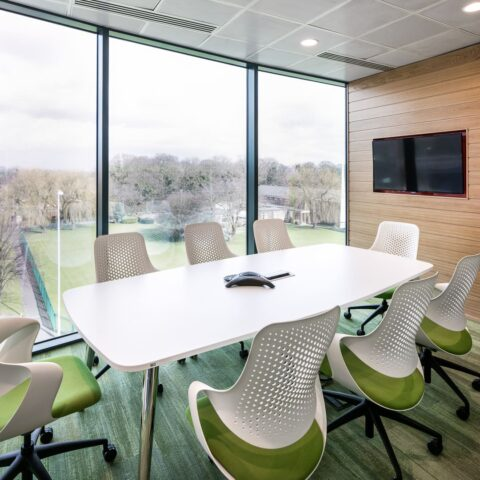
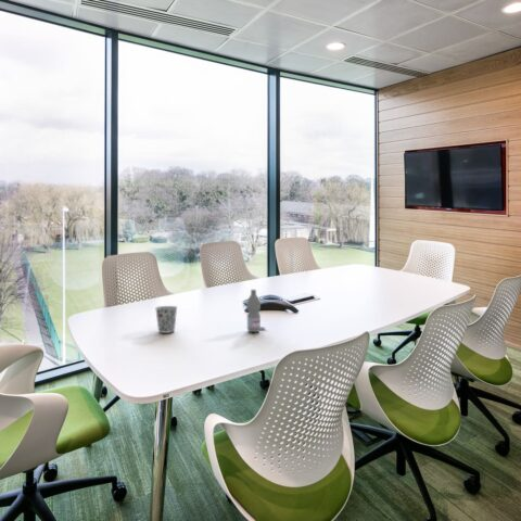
+ water bottle (256, 309)
+ cup (166, 319)
